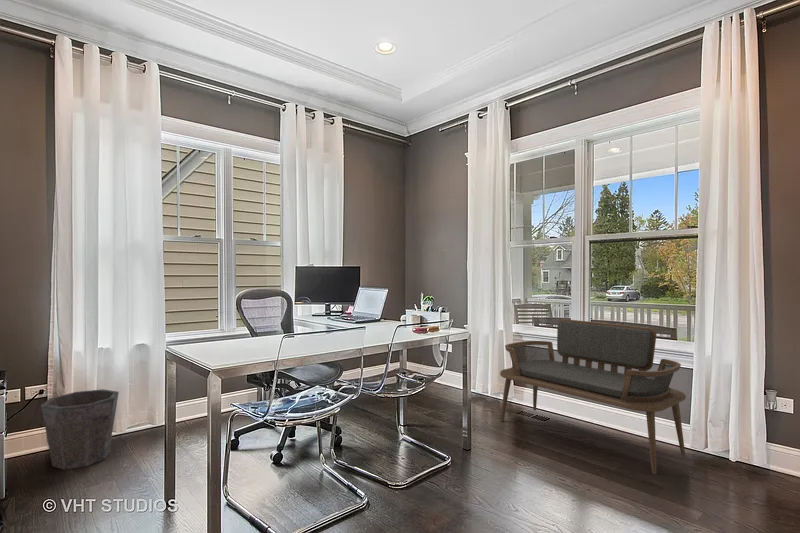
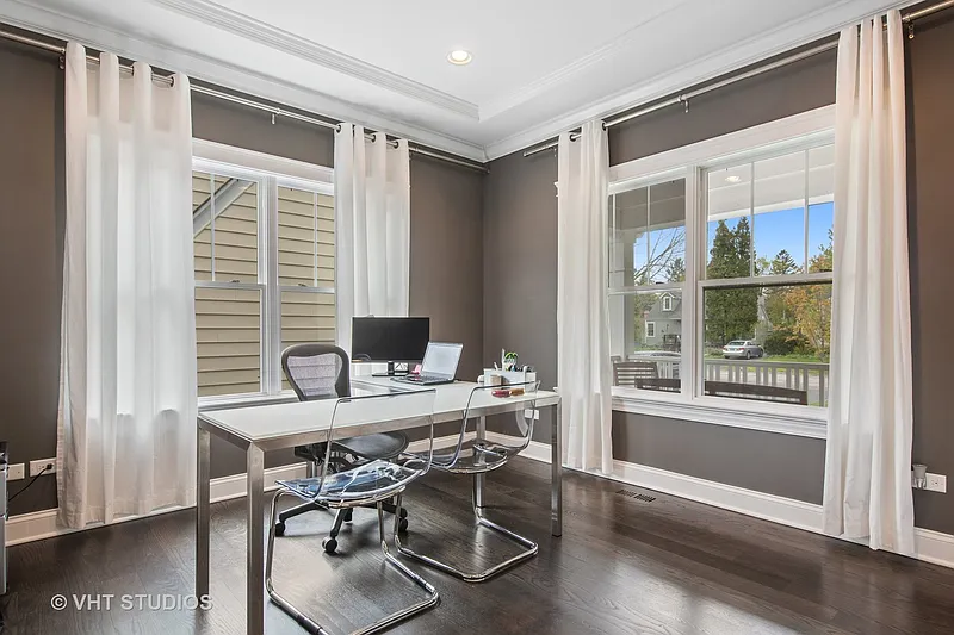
- bench (583, 381)
- waste bin (81, 428)
